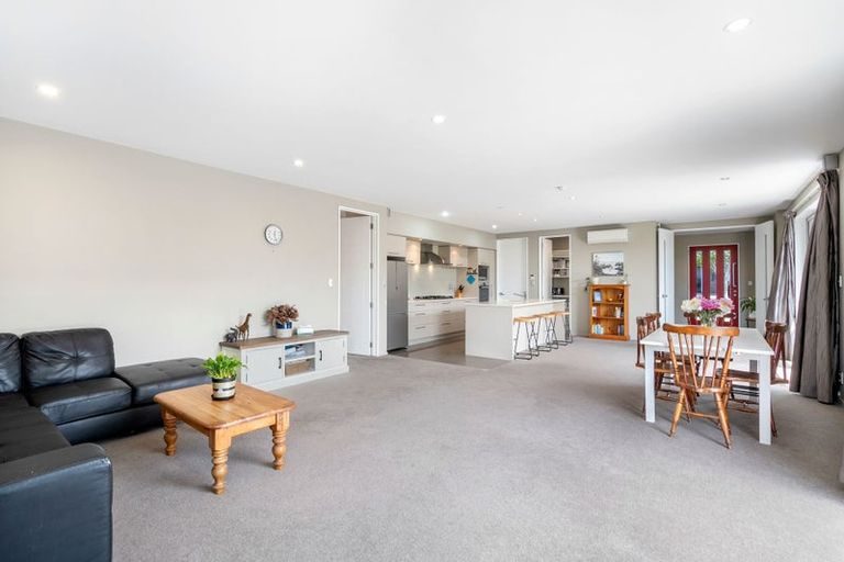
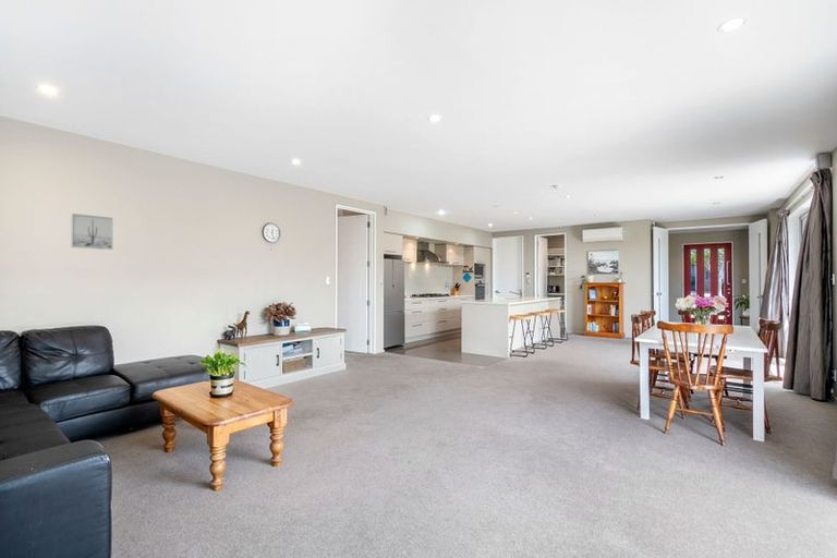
+ wall art (92, 231)
